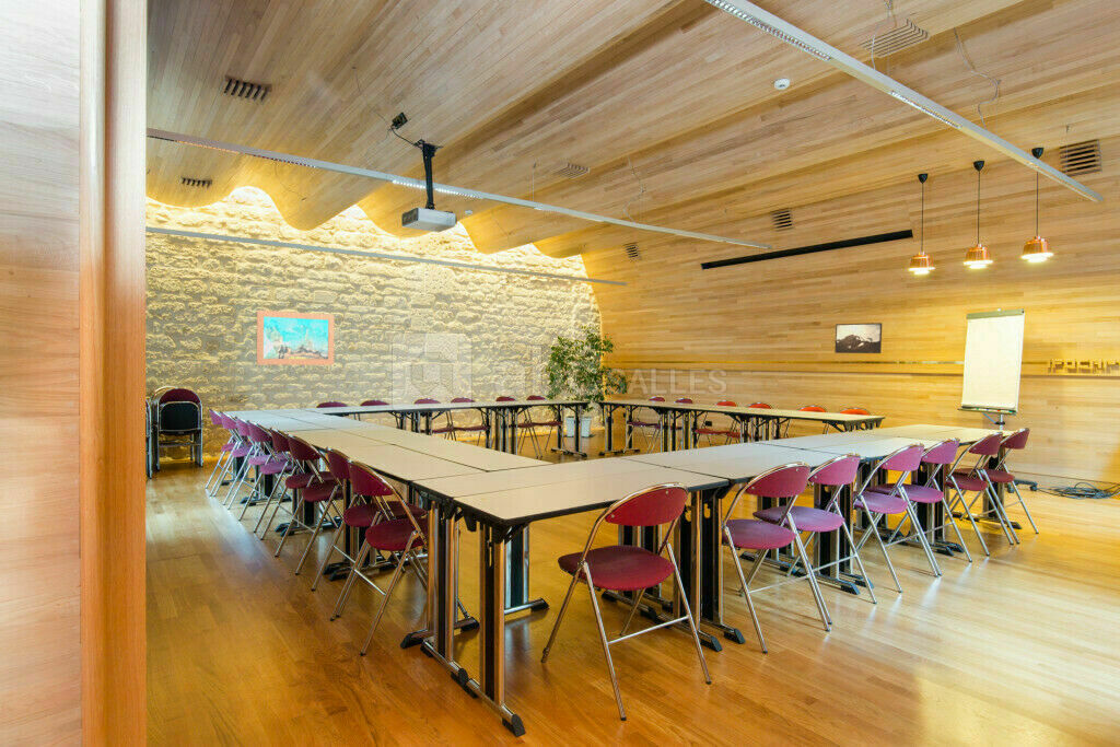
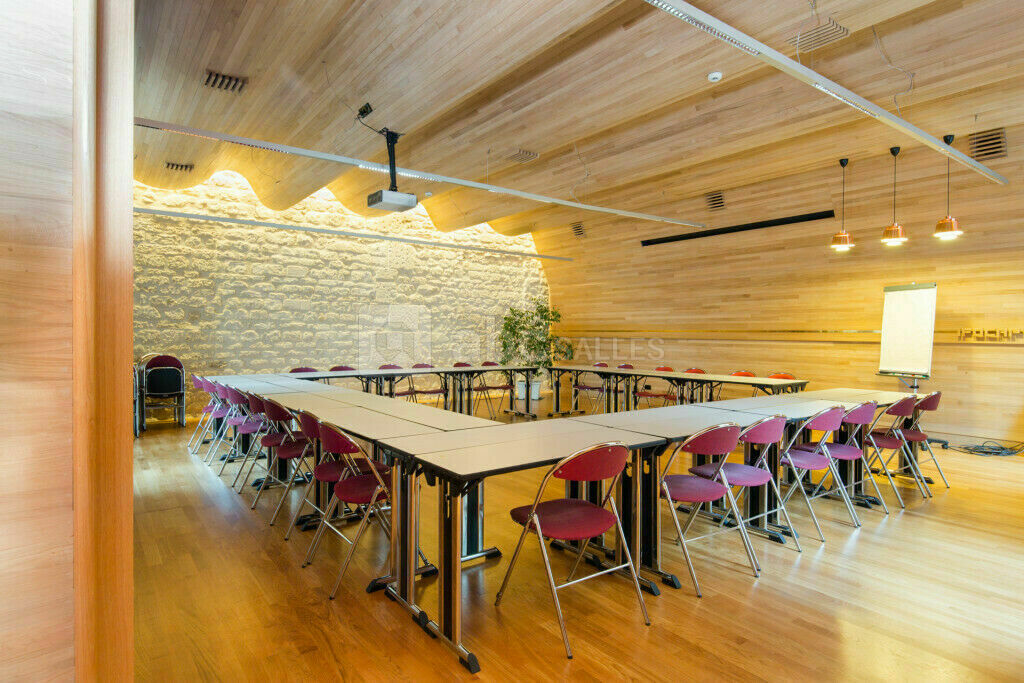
- wall art (296, 338)
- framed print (858, 338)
